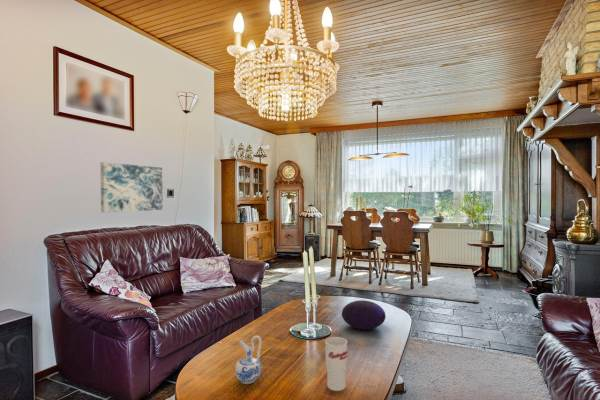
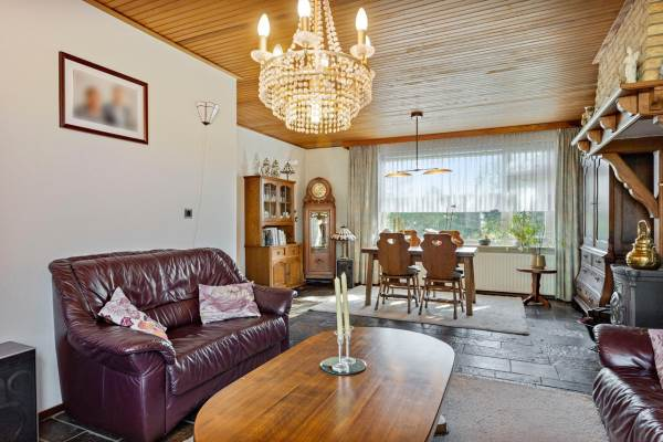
- wall art (134, 188)
- cup (336, 363)
- ceramic pitcher (248, 358)
- decorative orb (363, 314)
